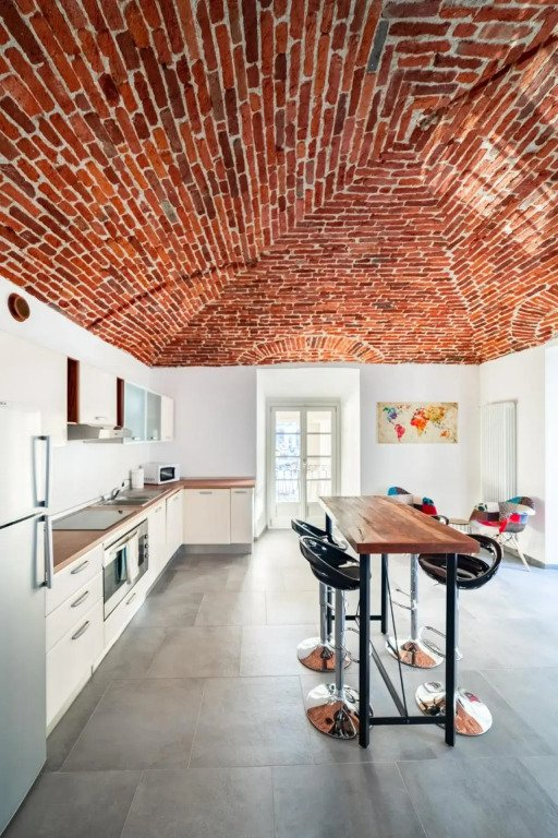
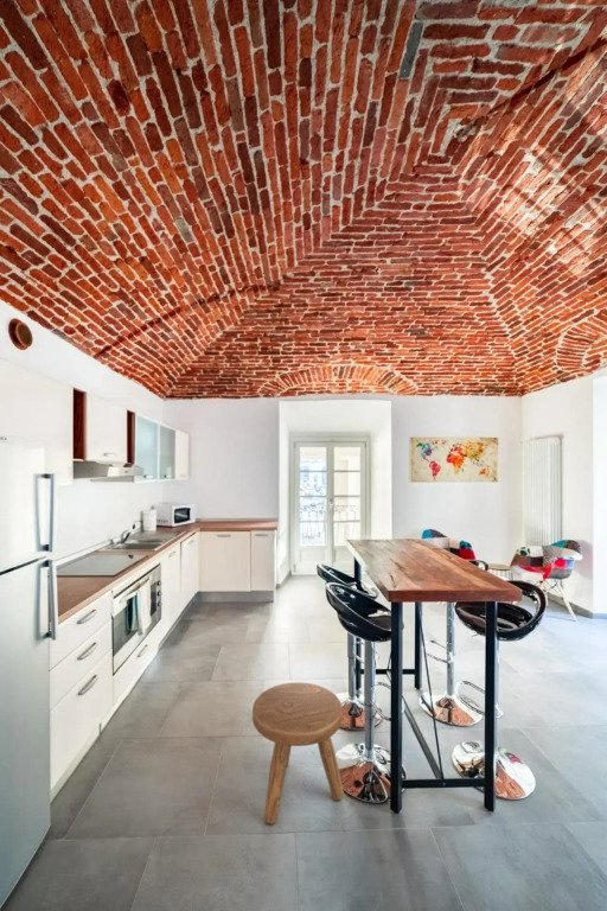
+ stool (296, 745)
